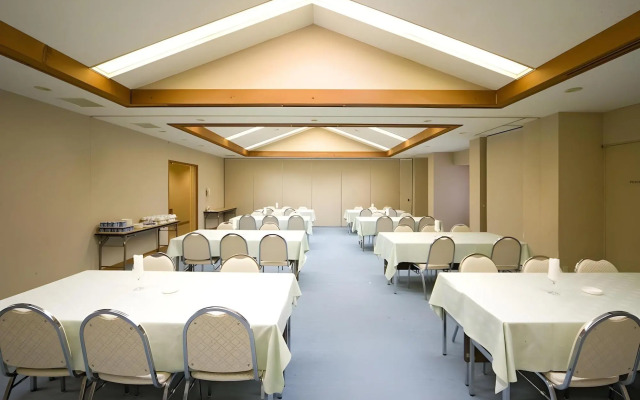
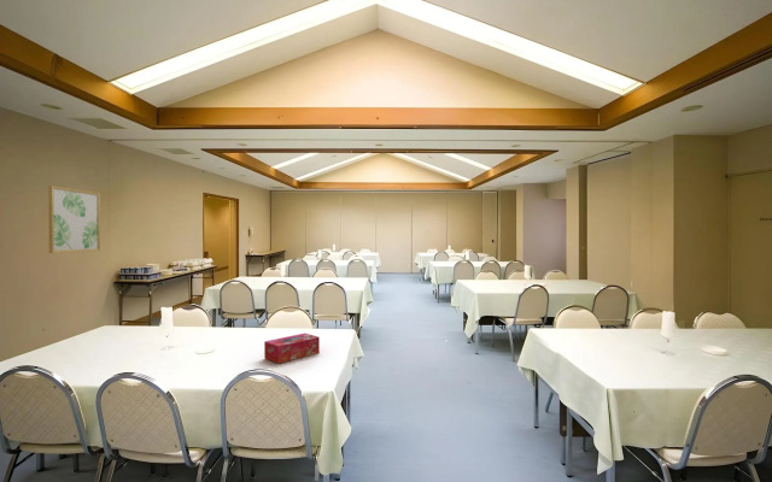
+ tissue box (292, 347)
+ wall art (76, 221)
